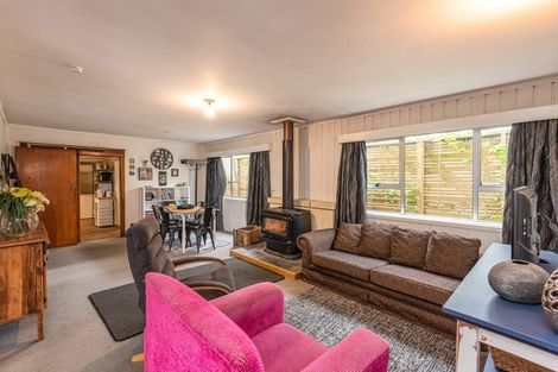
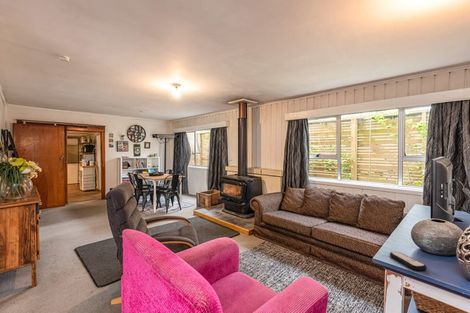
+ remote control (406, 260)
